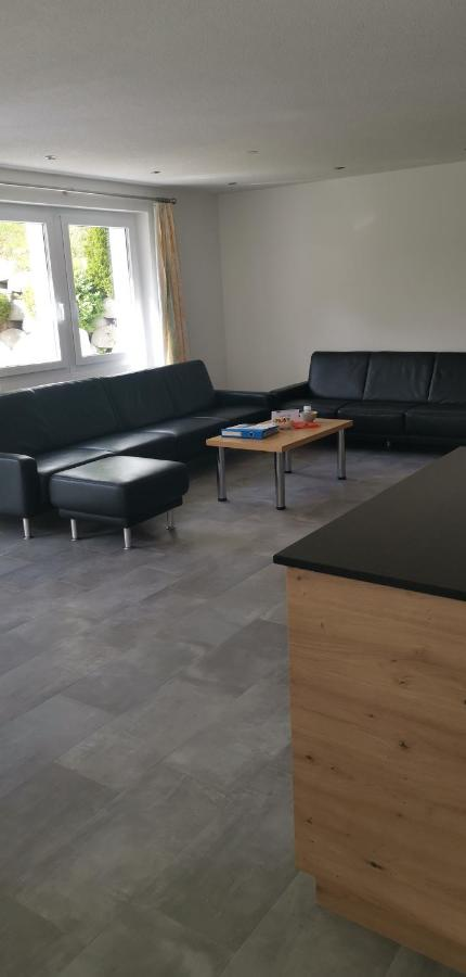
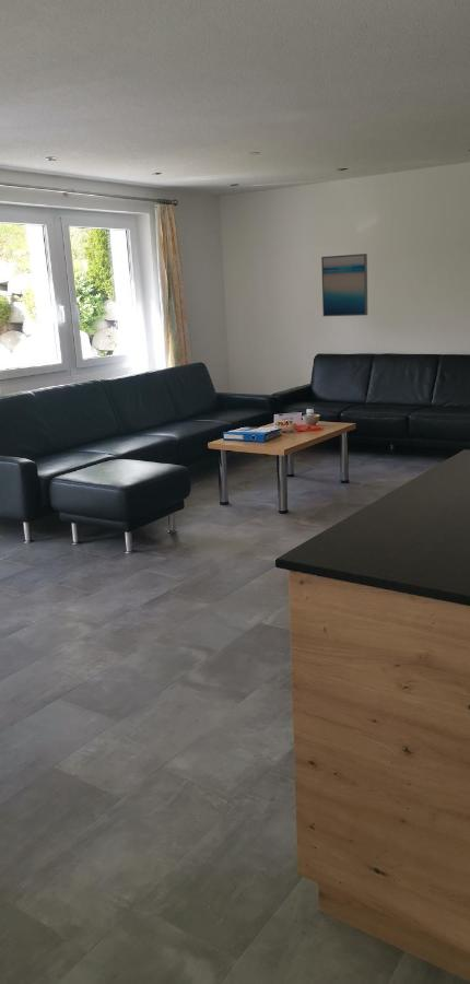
+ wall art (344, 285)
